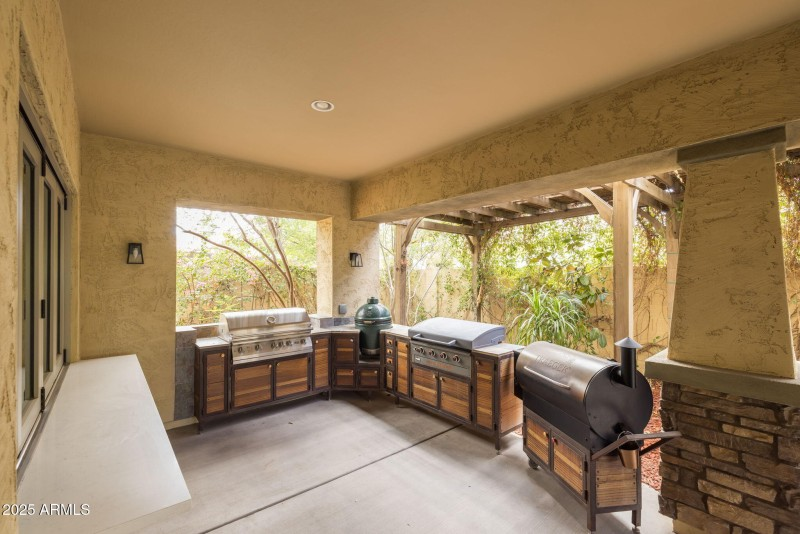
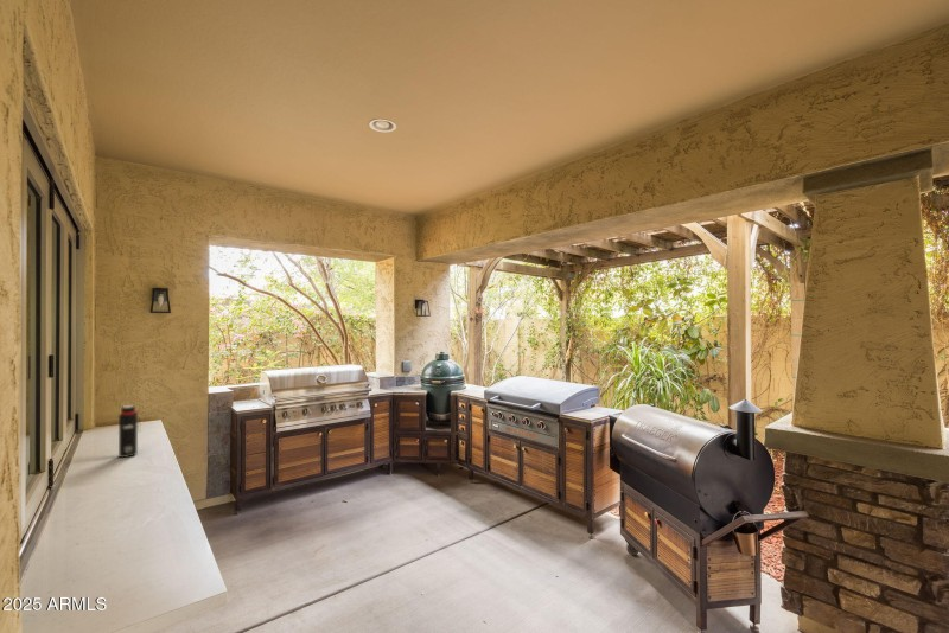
+ water bottle (129, 430)
